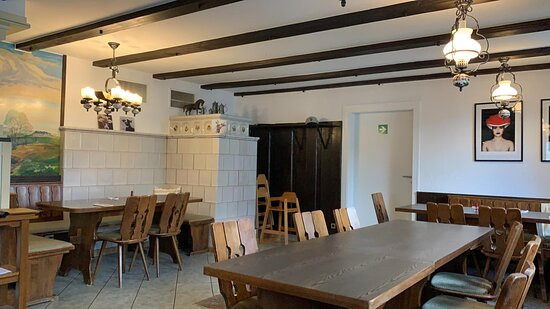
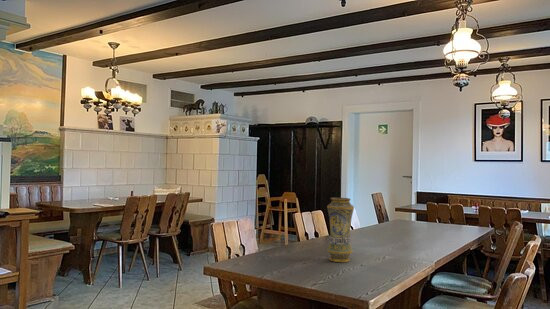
+ vase (340, 229)
